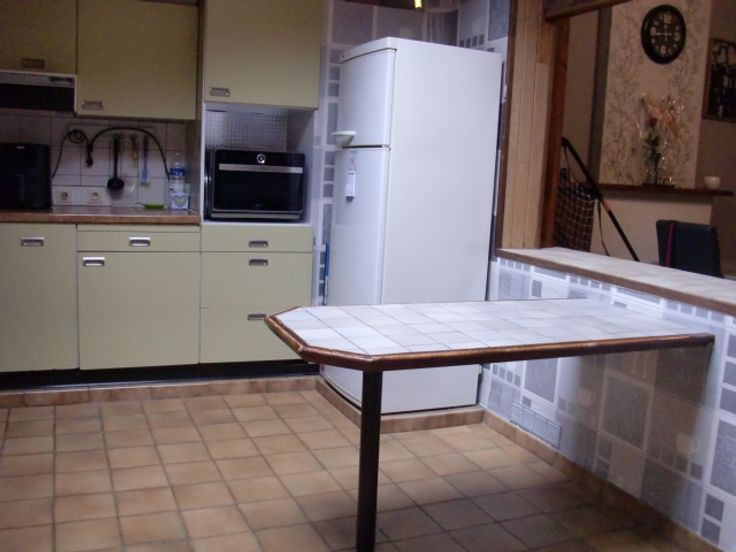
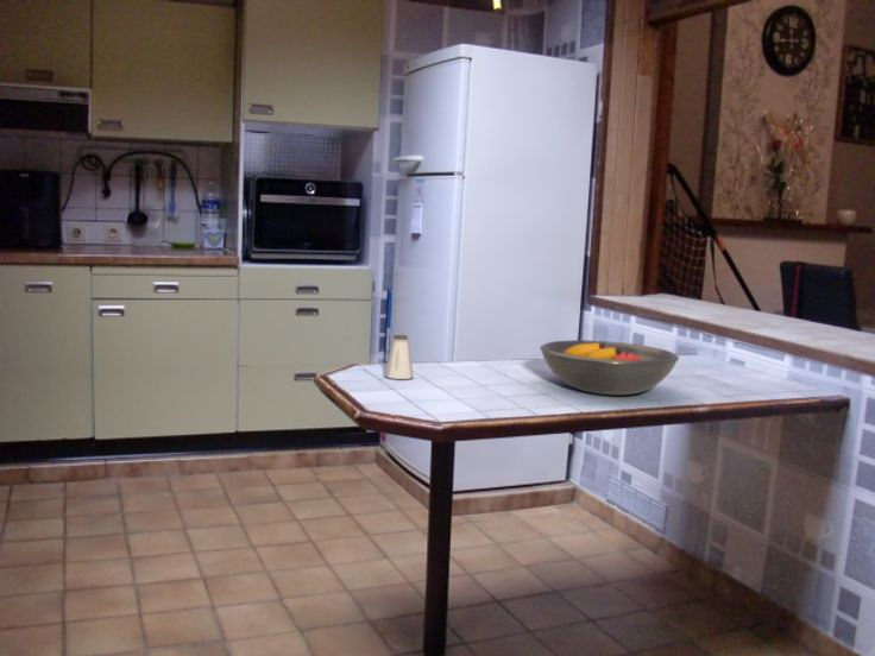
+ fruit bowl (608, 365)
+ saltshaker (399, 355)
